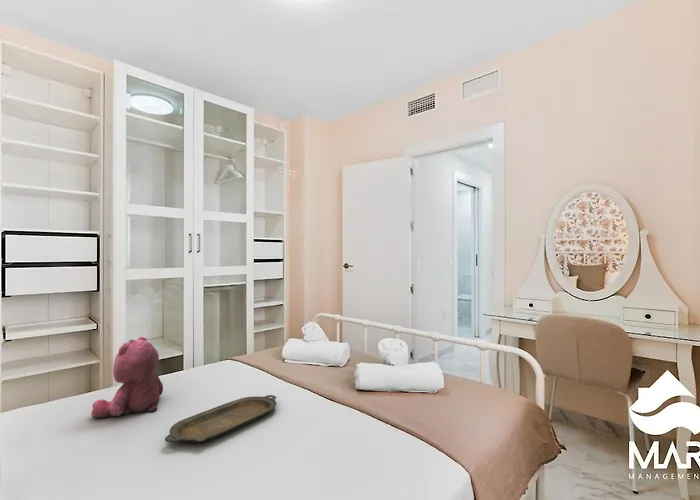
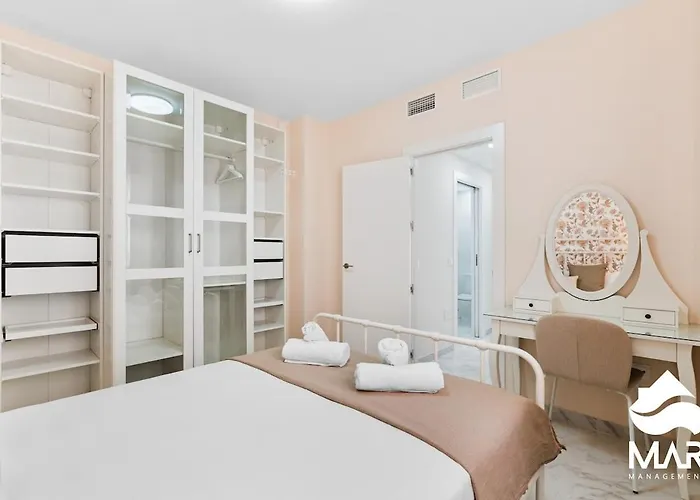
- serving tray (227, 418)
- teddy bear (132, 372)
